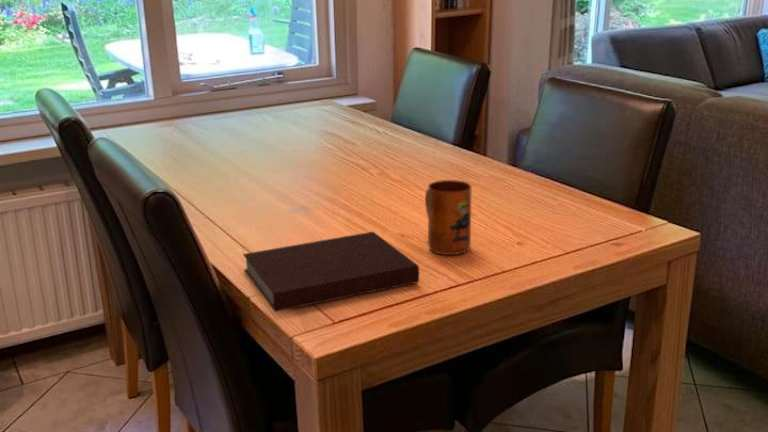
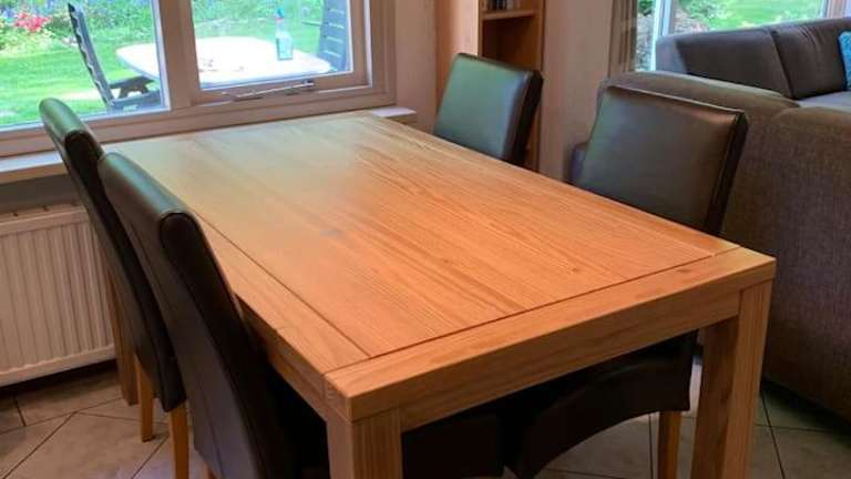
- mug (443, 214)
- notebook (329, 268)
